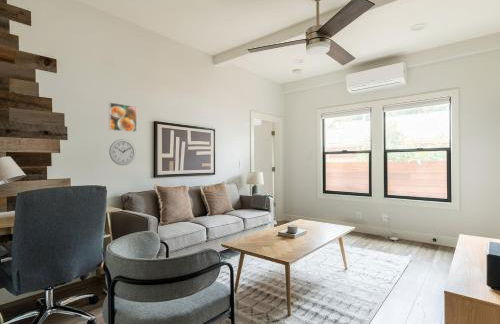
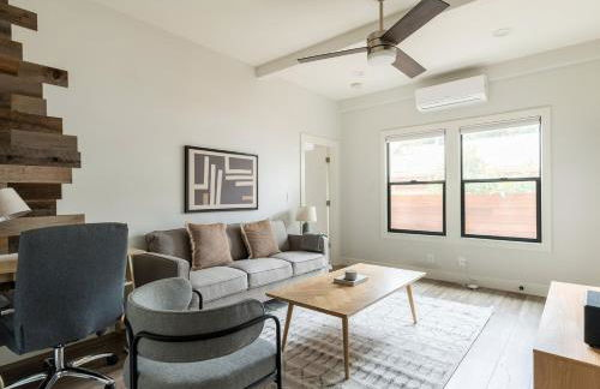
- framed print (123, 117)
- wall clock (123, 152)
